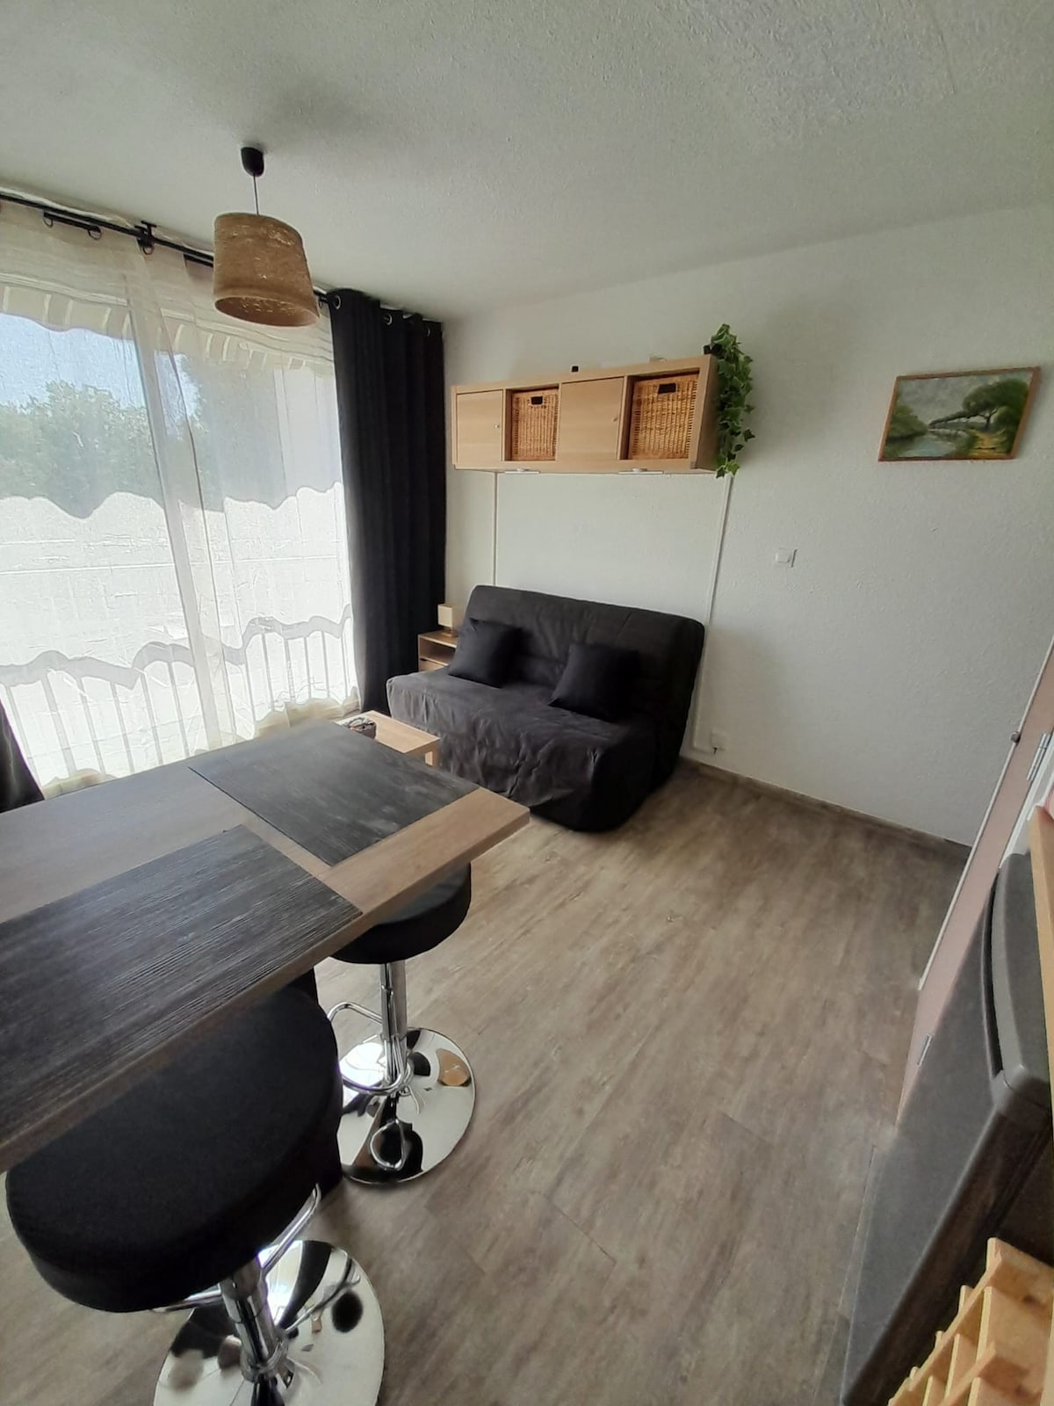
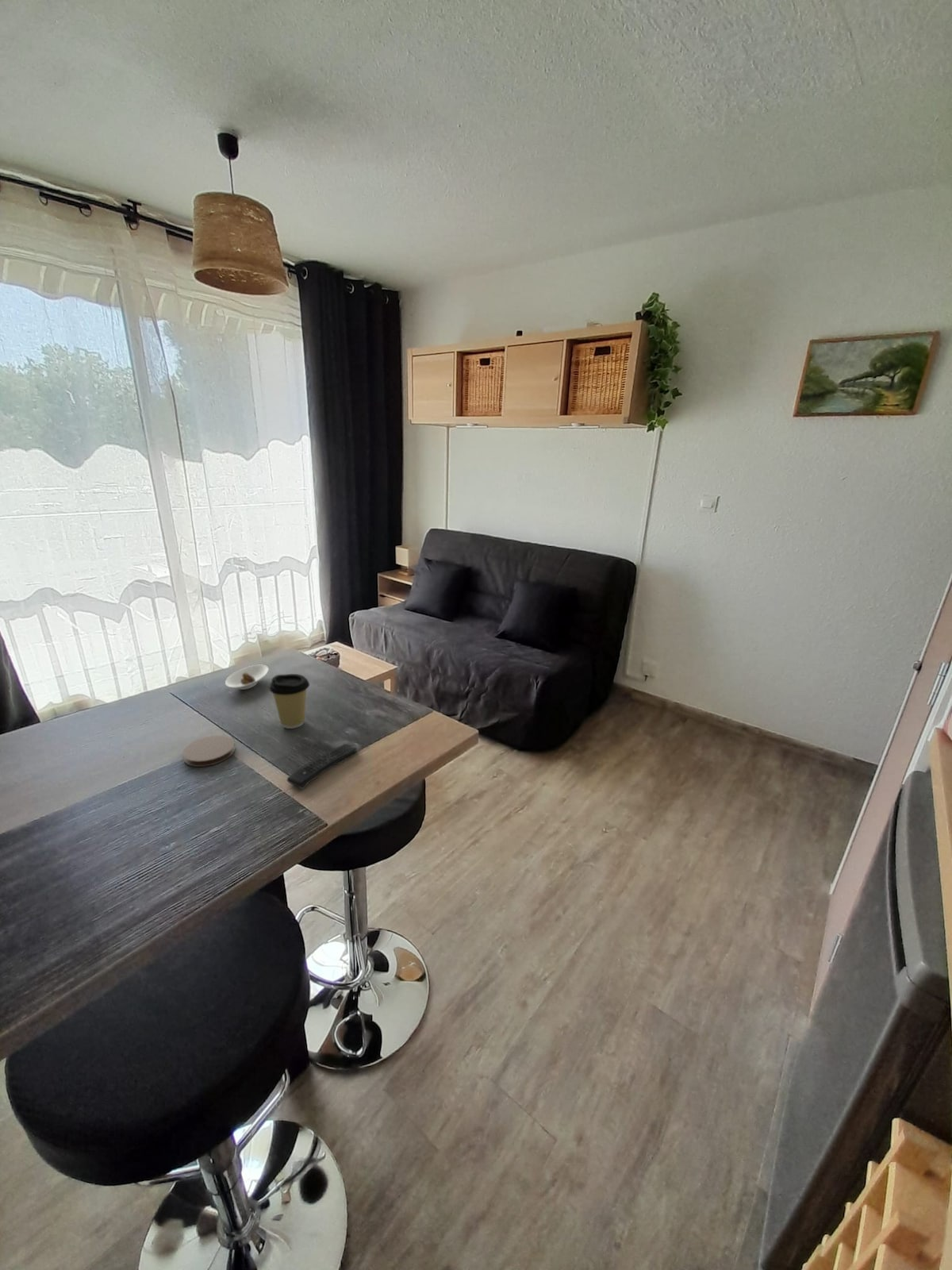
+ coaster (209, 750)
+ coffee cup (290, 701)
+ saucer (248, 679)
+ remote control (326, 762)
